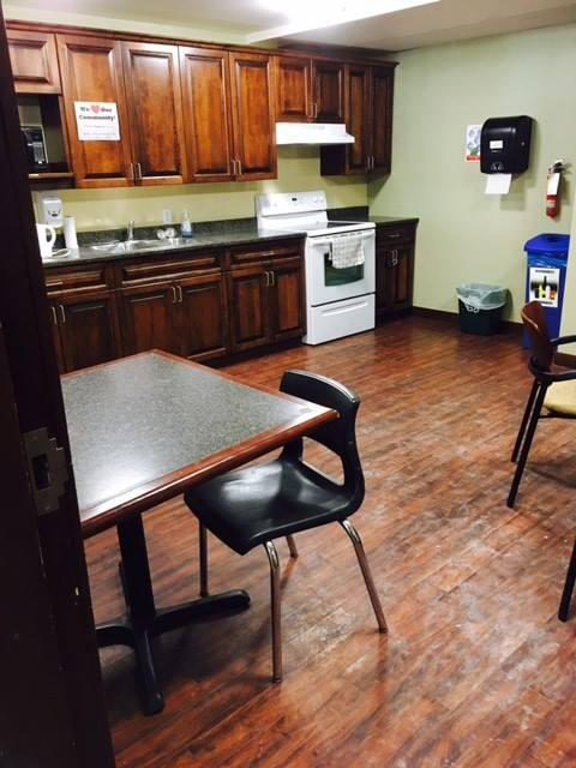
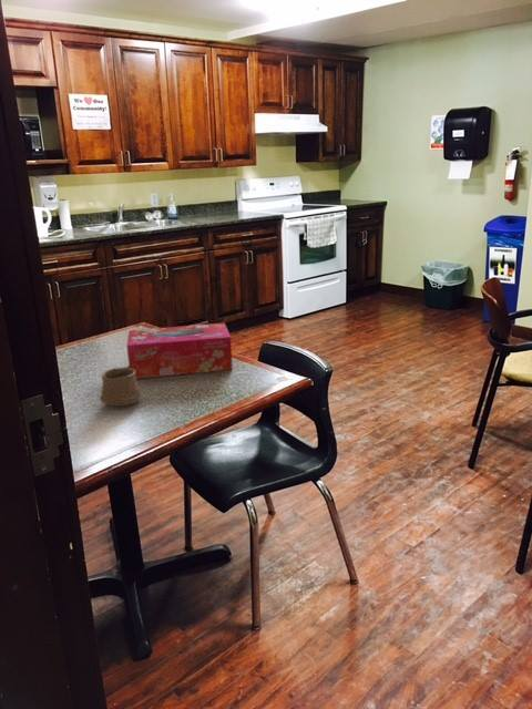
+ cup (120, 388)
+ tissue box (180, 349)
